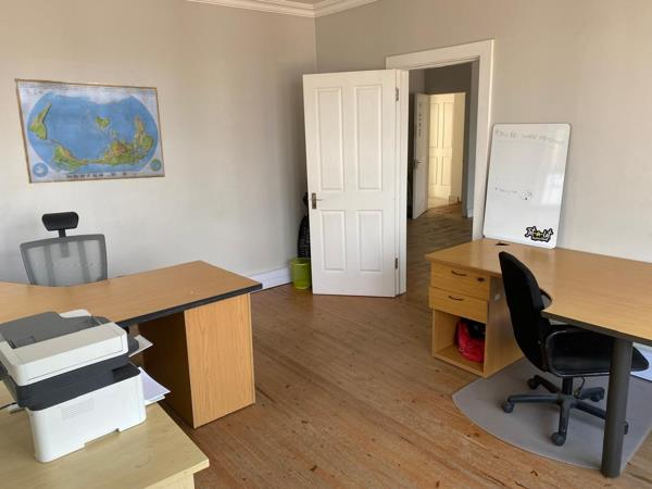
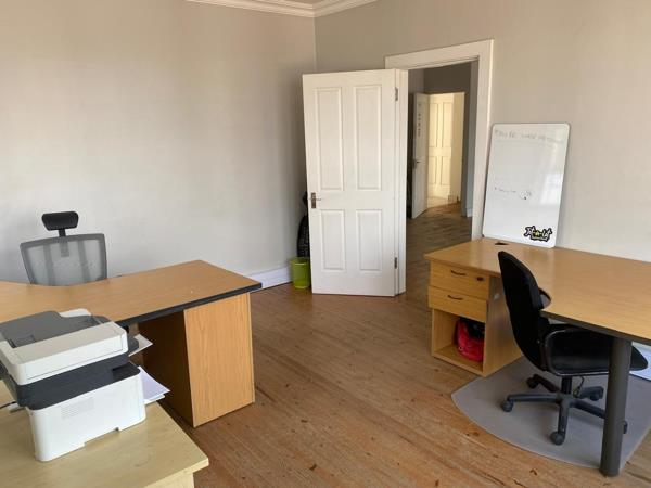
- world map (97, 131)
